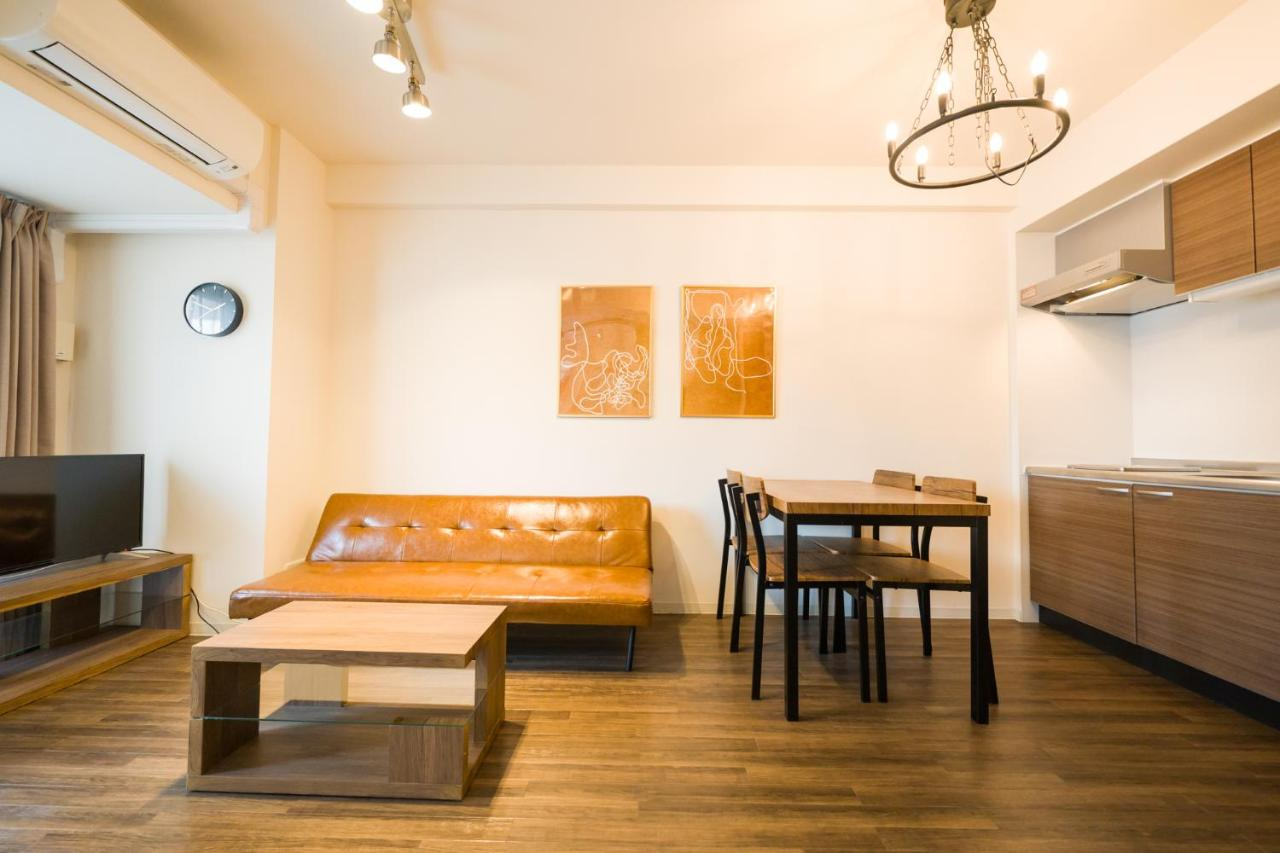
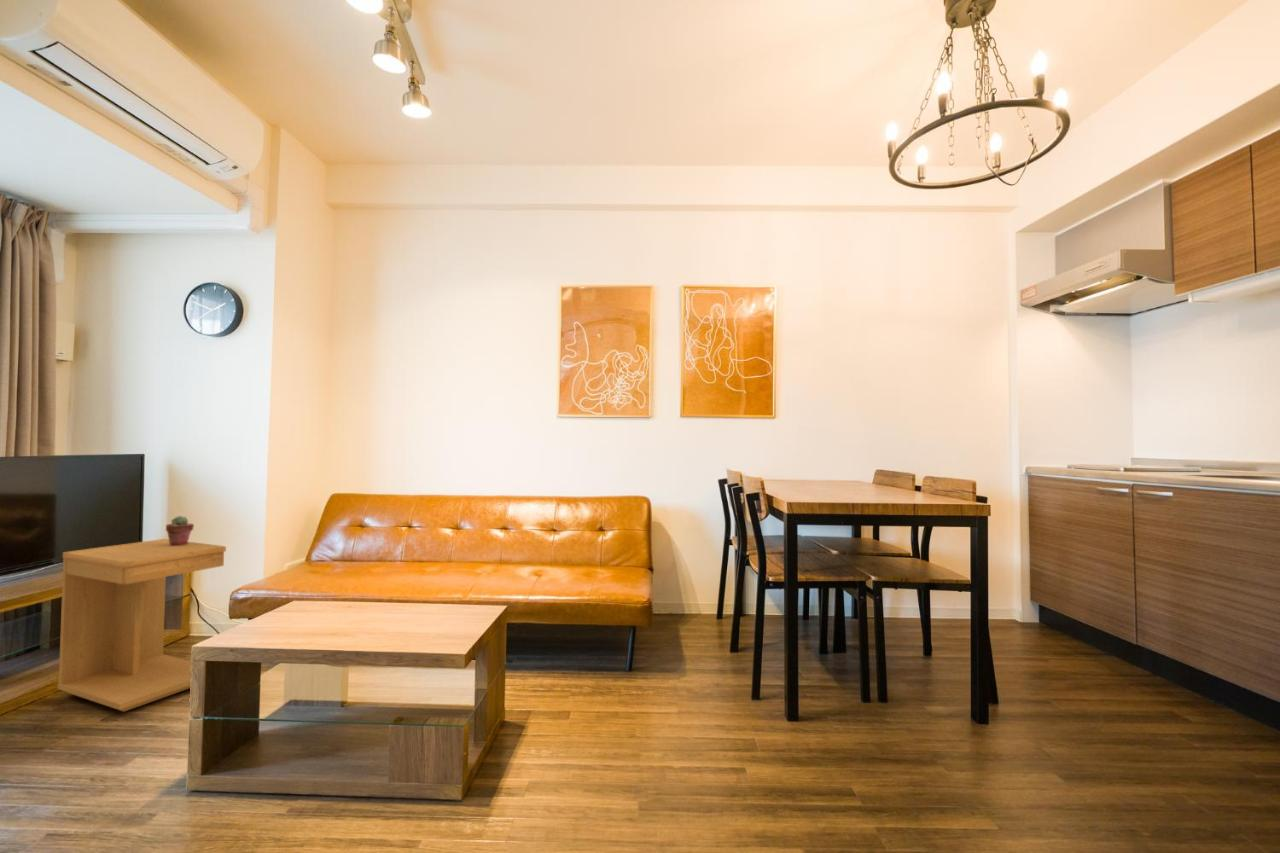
+ side table (144, 618)
+ potted succulent (179, 529)
